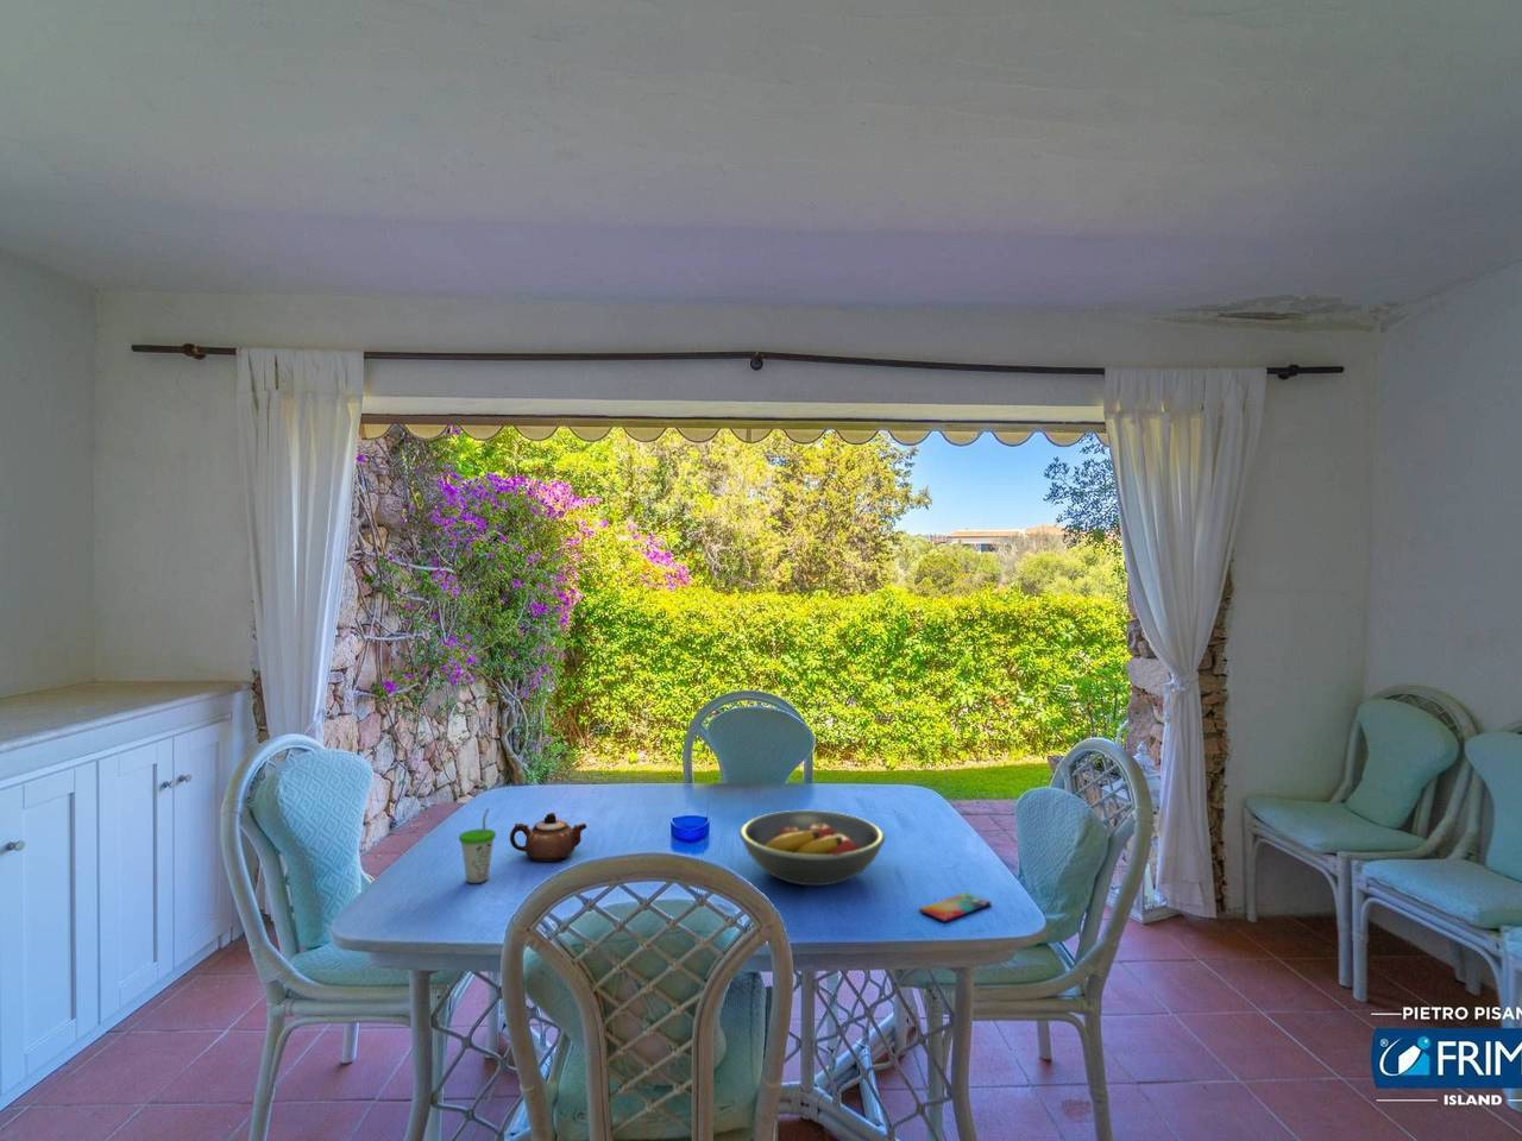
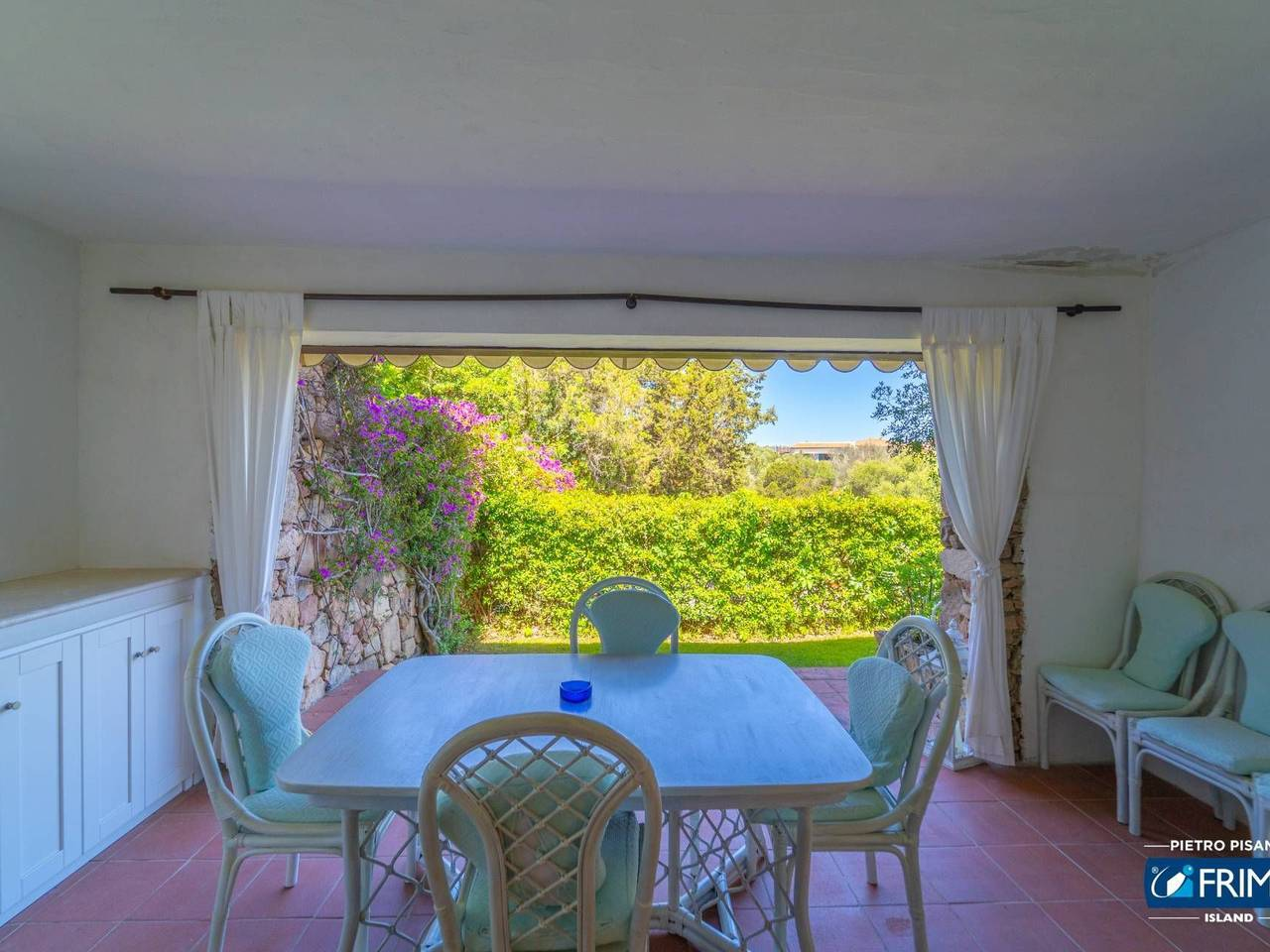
- smartphone (955, 906)
- teapot (548, 833)
- cup (477, 846)
- fruit bowl (811, 846)
